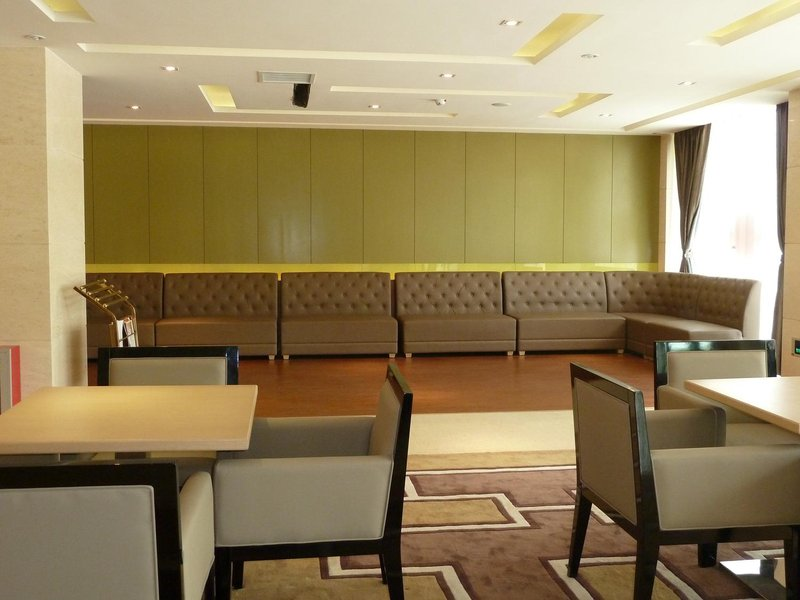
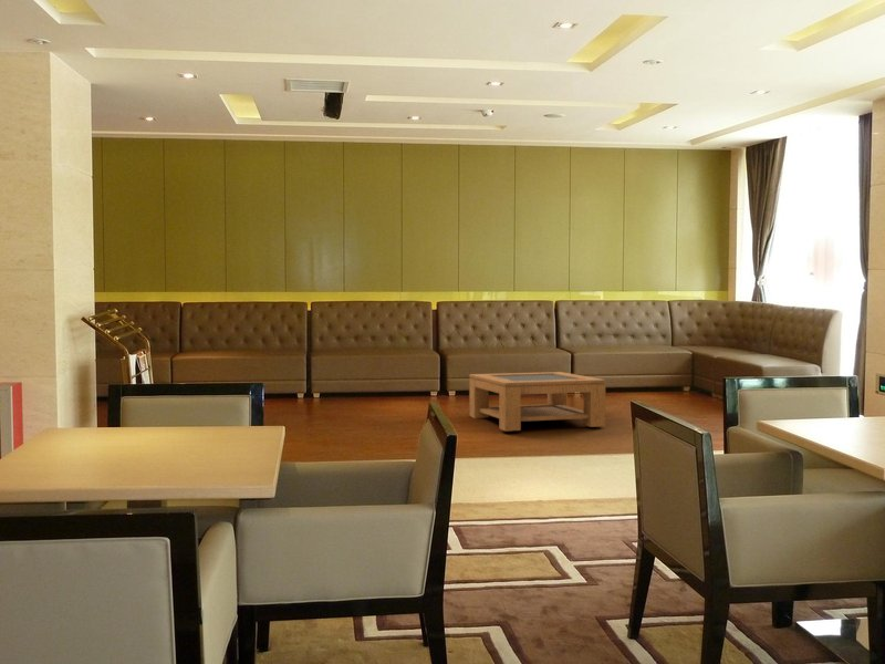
+ coffee table (534, 393)
